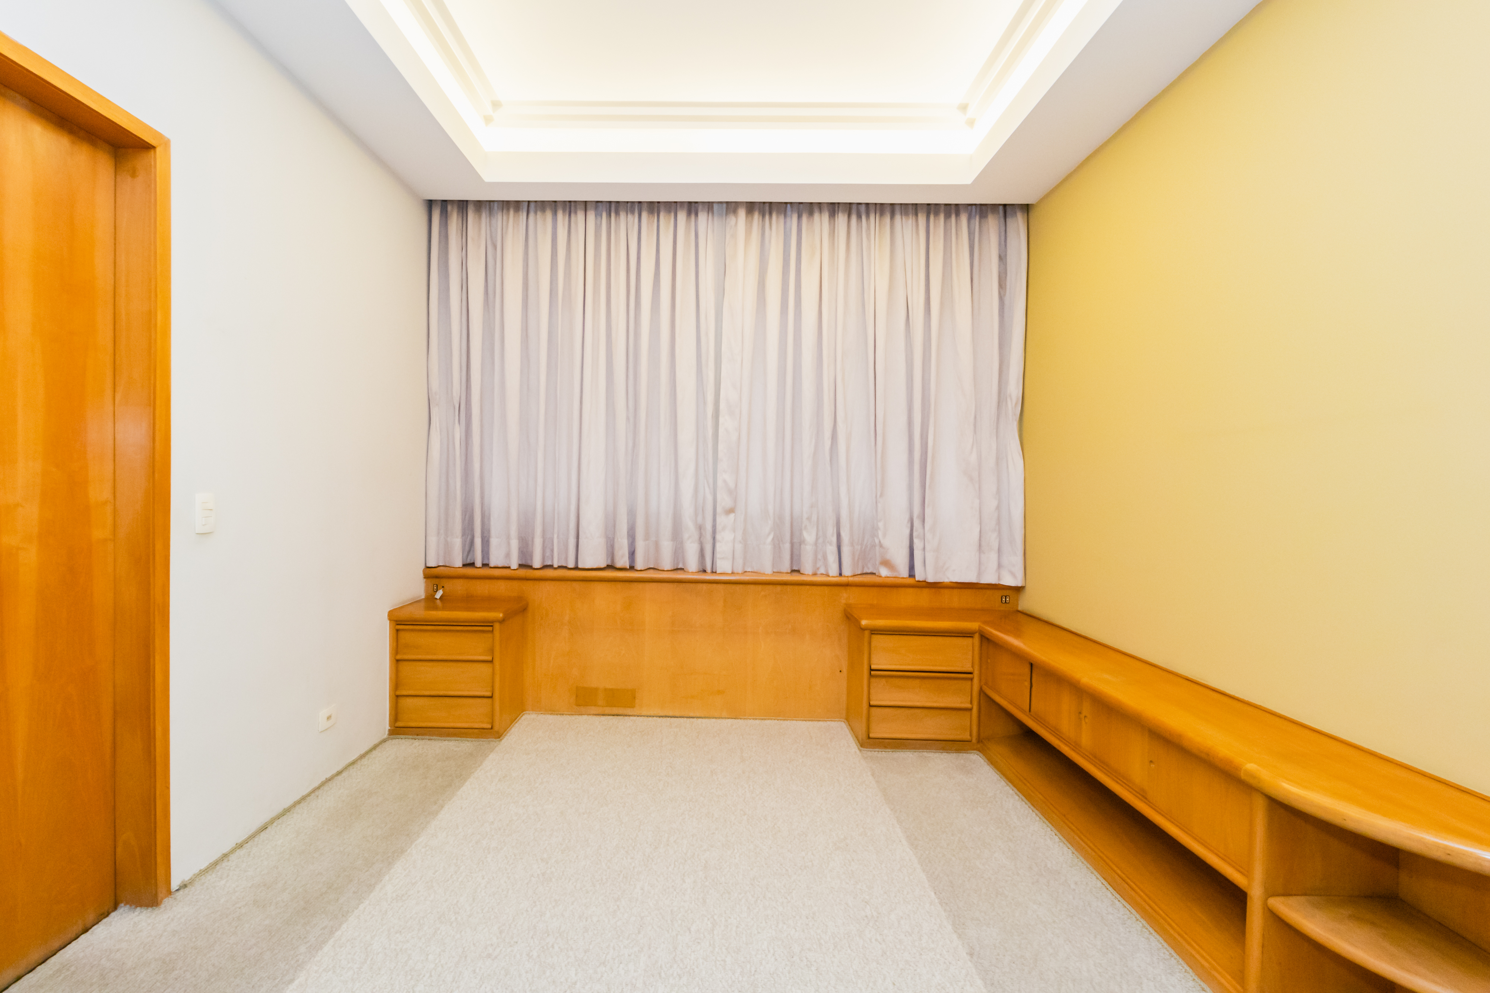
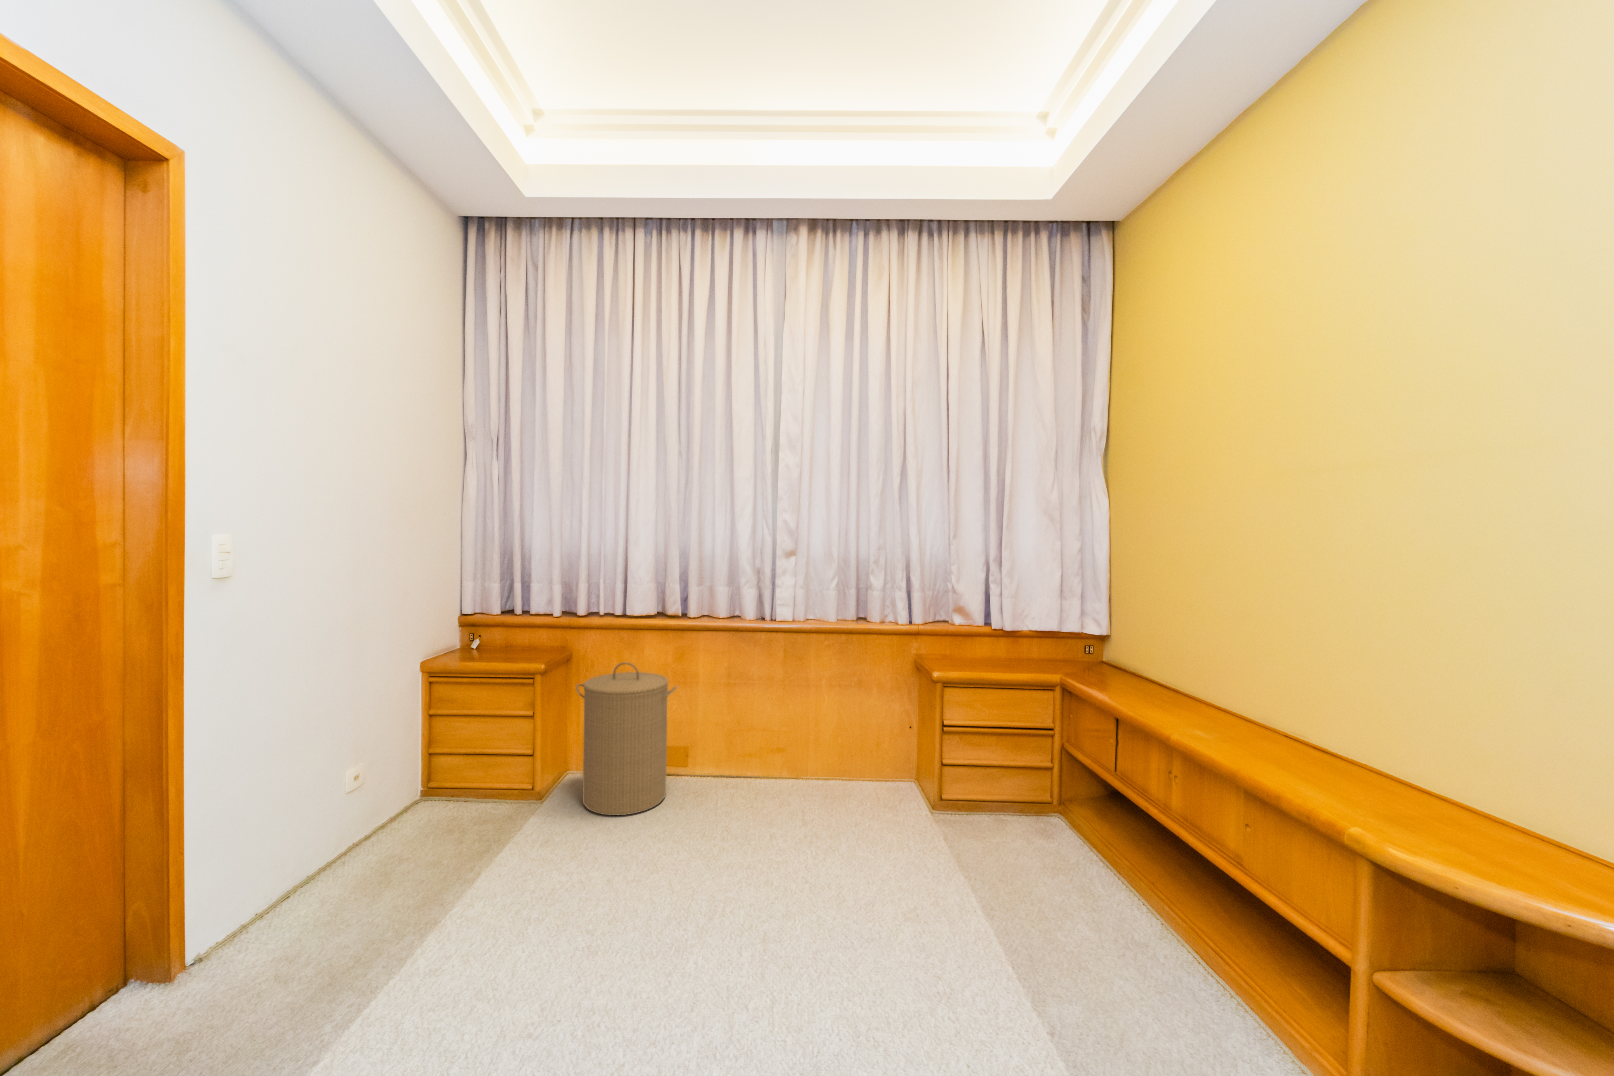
+ laundry hamper (626, 730)
